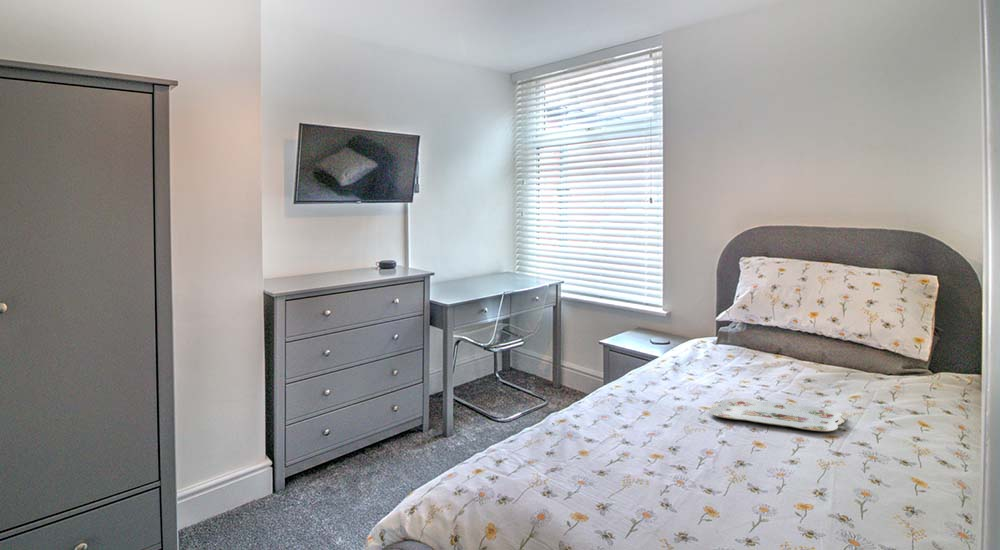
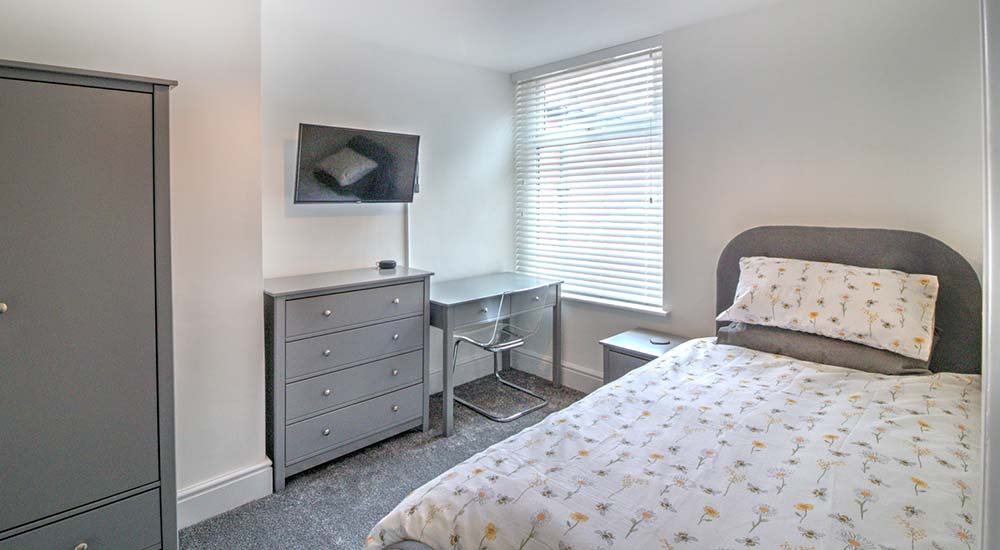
- serving tray (774, 414)
